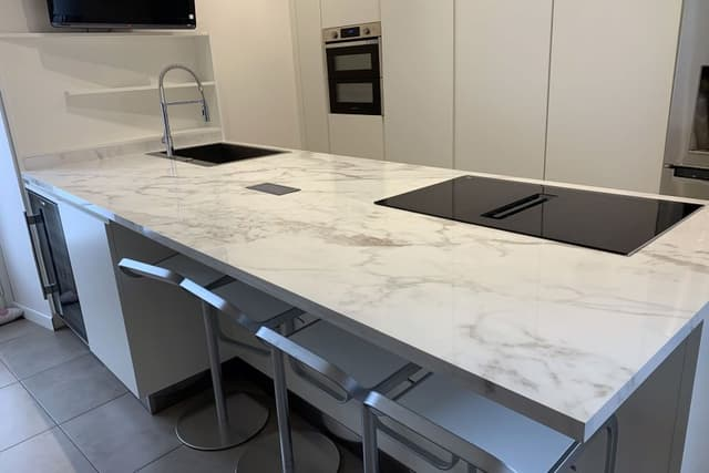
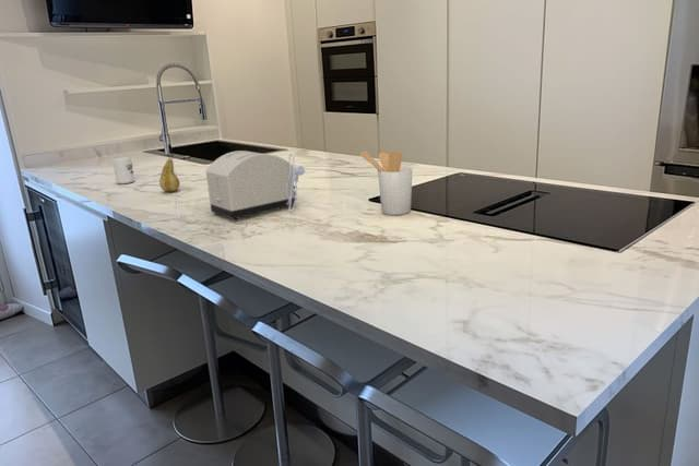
+ fruit (168, 175)
+ utensil holder (386, 180)
+ toaster (259, 183)
+ cup (123, 169)
